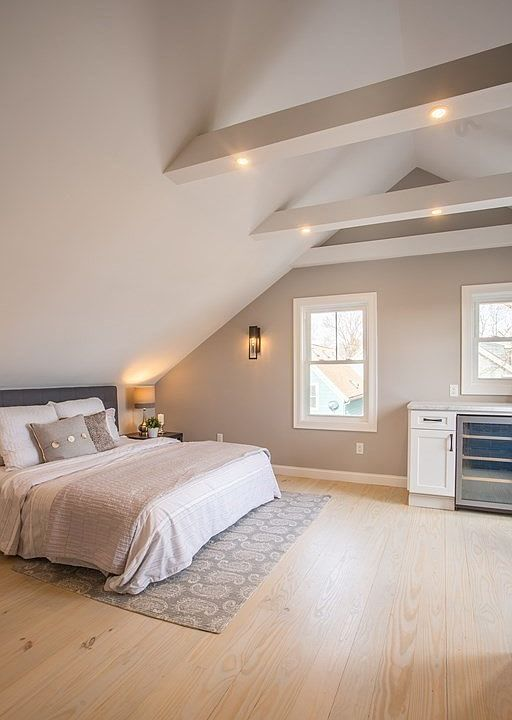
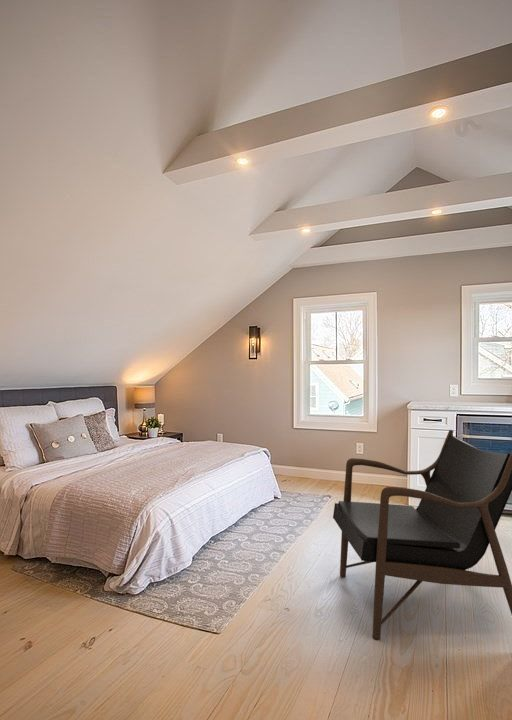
+ armchair (418, 519)
